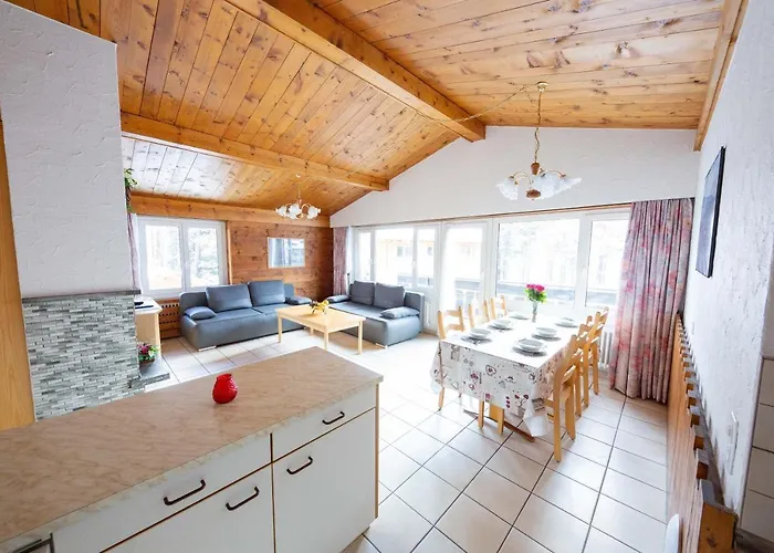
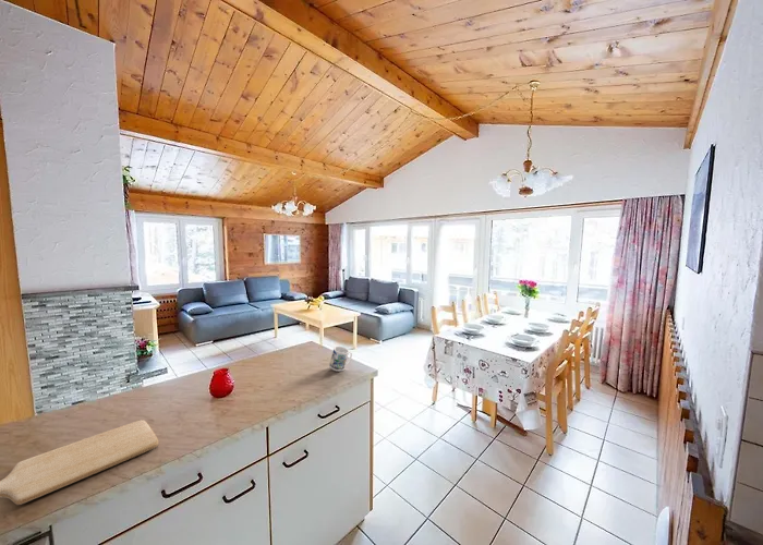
+ chopping board (62, 465)
+ mug (340, 358)
